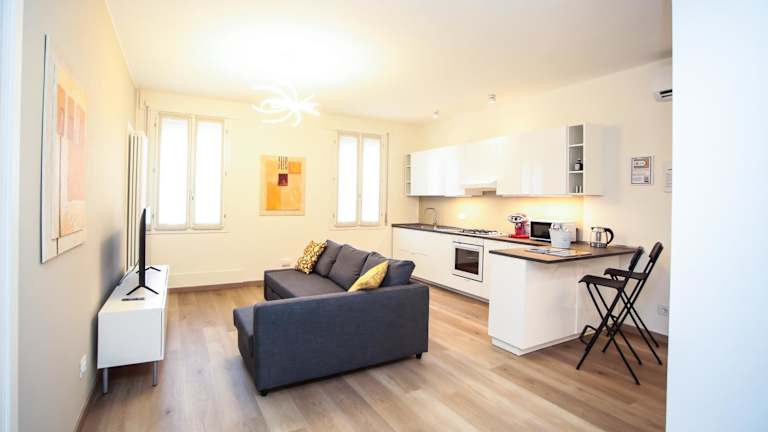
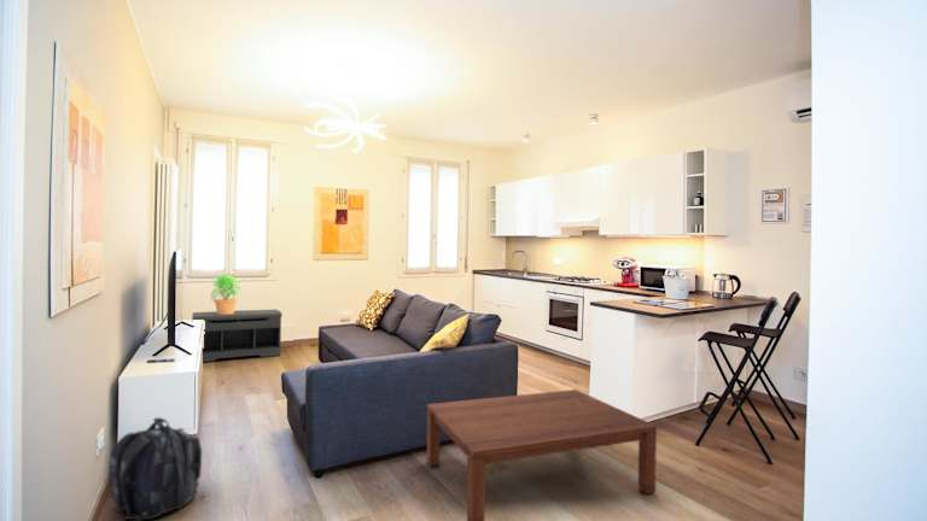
+ backpack (157, 459)
+ coffee table (534, 445)
+ potted plant (225, 293)
+ bench (237, 333)
